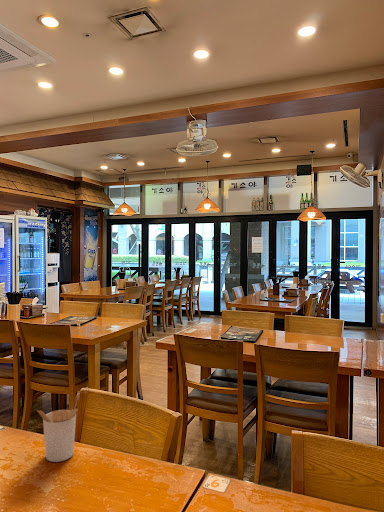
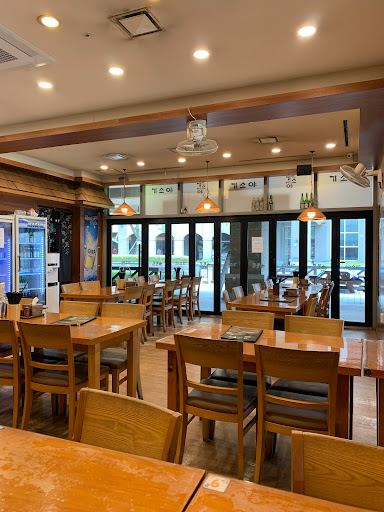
- utensil holder (61, 429)
